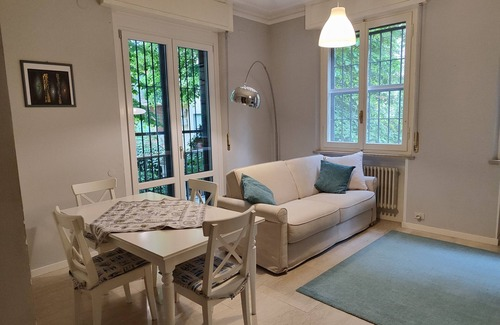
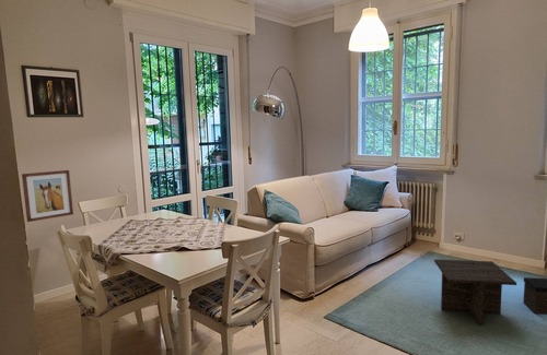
+ wall art (48, 194)
+ coffee table (489, 286)
